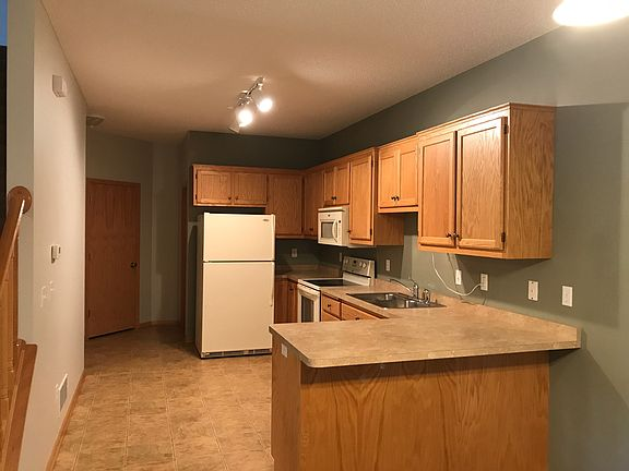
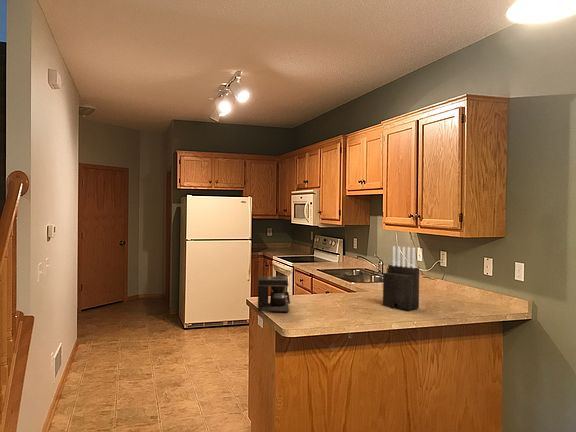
+ knife block (399, 277)
+ coffee maker (274, 290)
